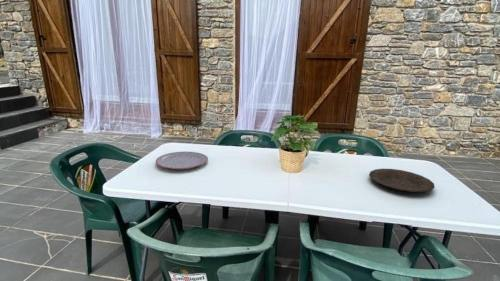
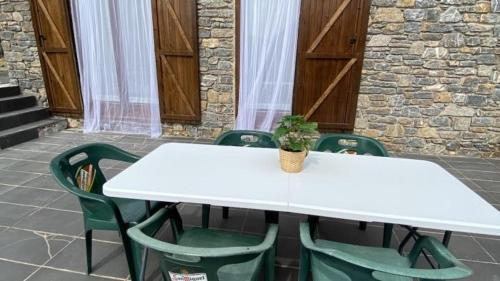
- plate (182, 161)
- plate (400, 181)
